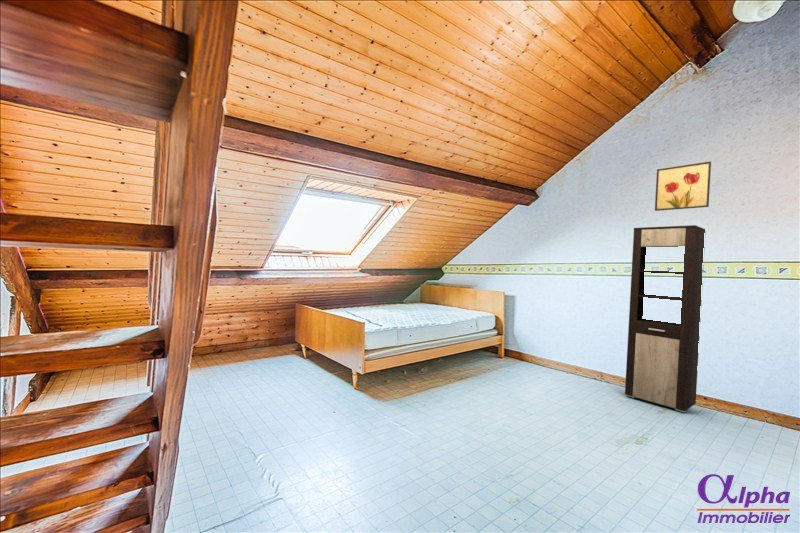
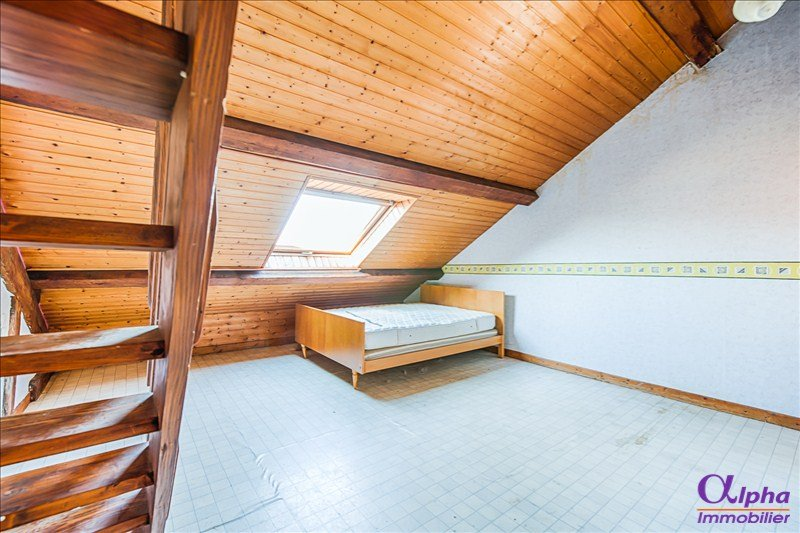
- cabinet (660, 321)
- wall art (681, 187)
